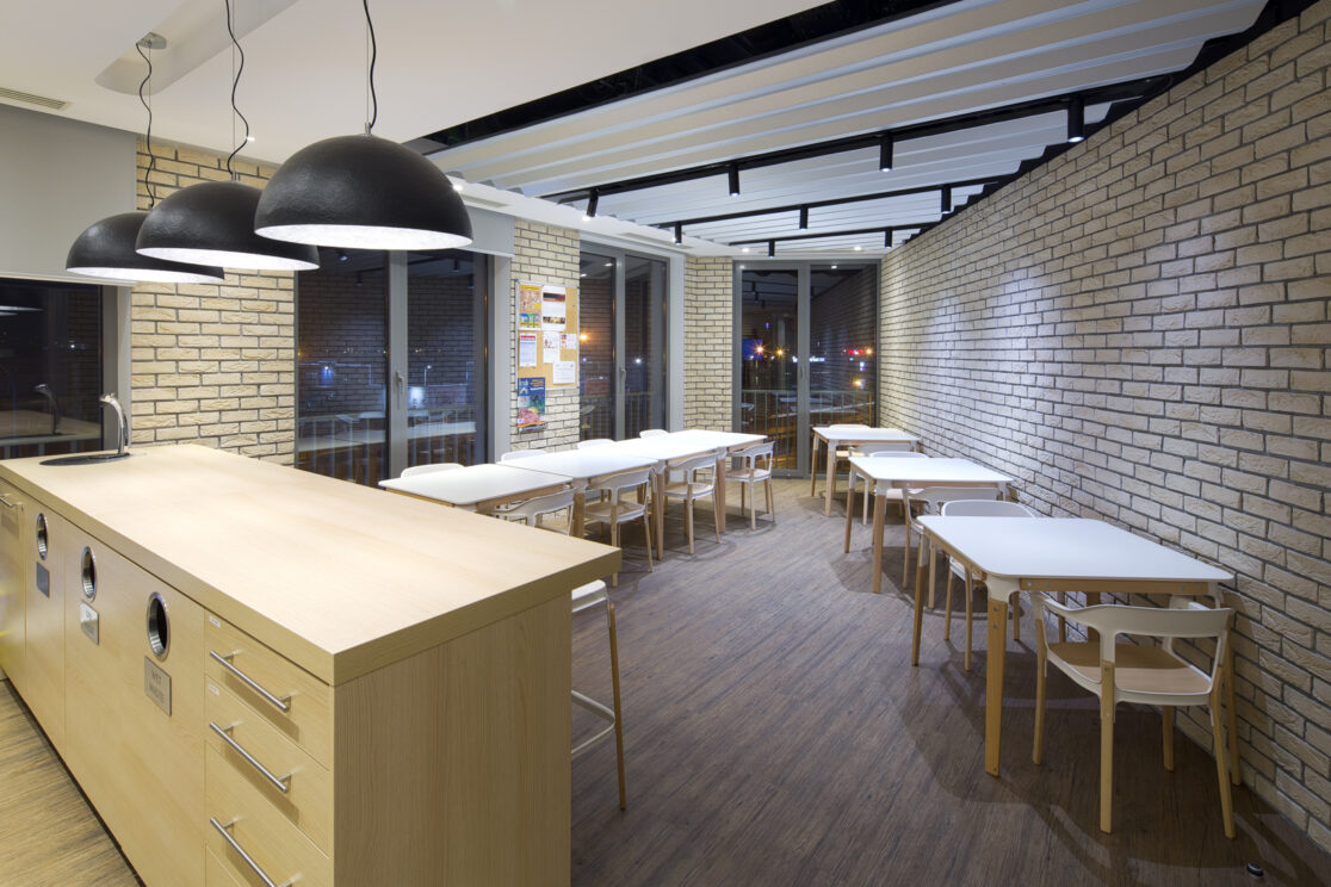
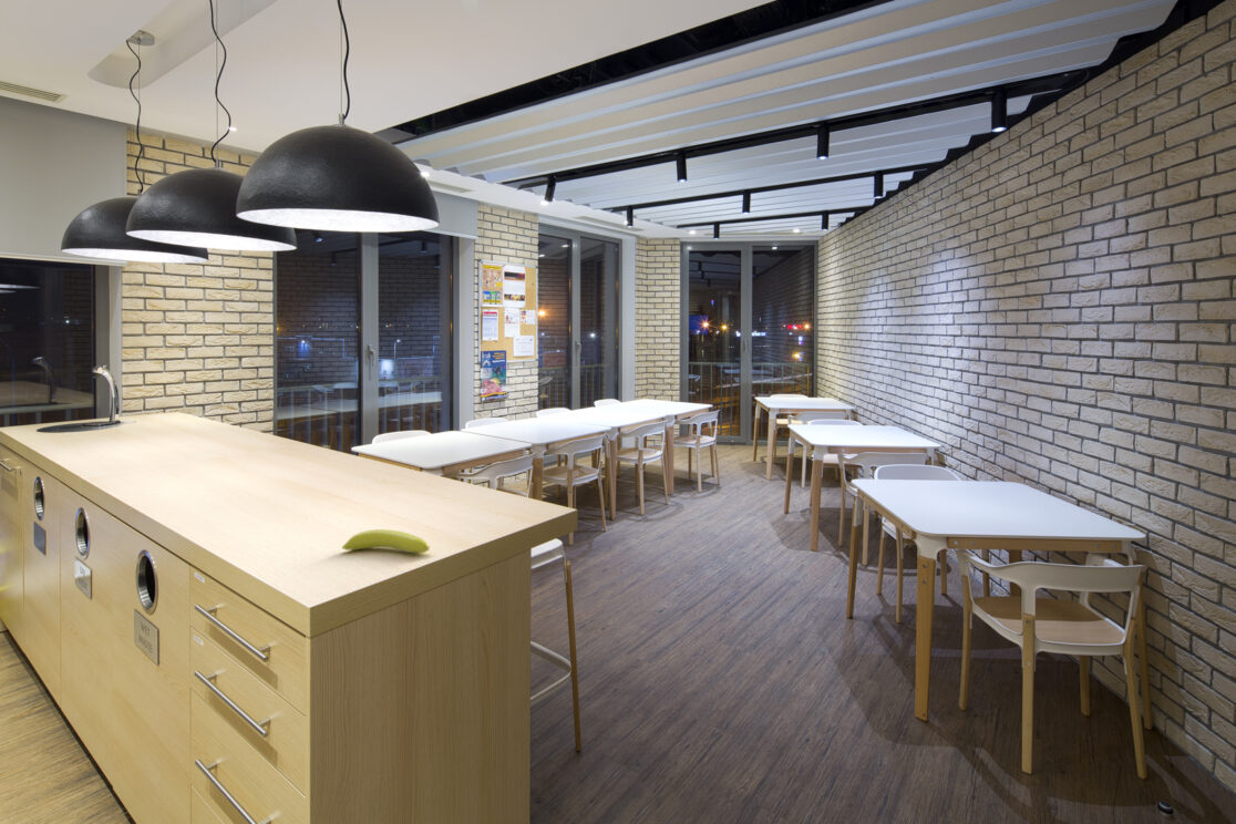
+ banana (388, 543)
